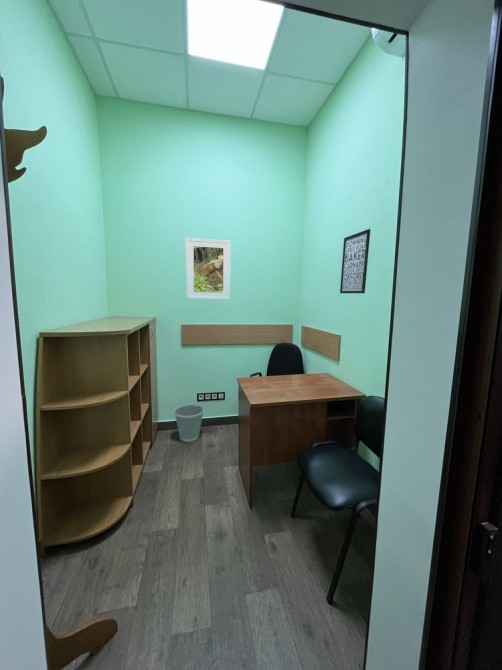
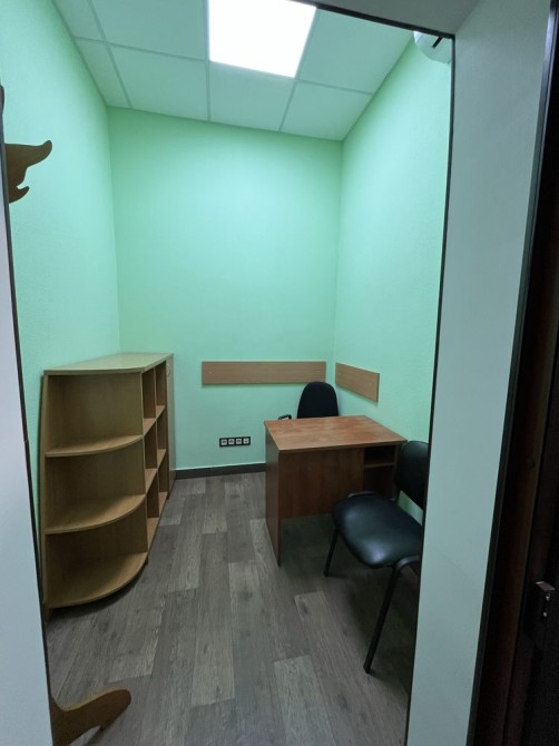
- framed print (208, 269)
- wall art (353, 264)
- wastebasket (189, 423)
